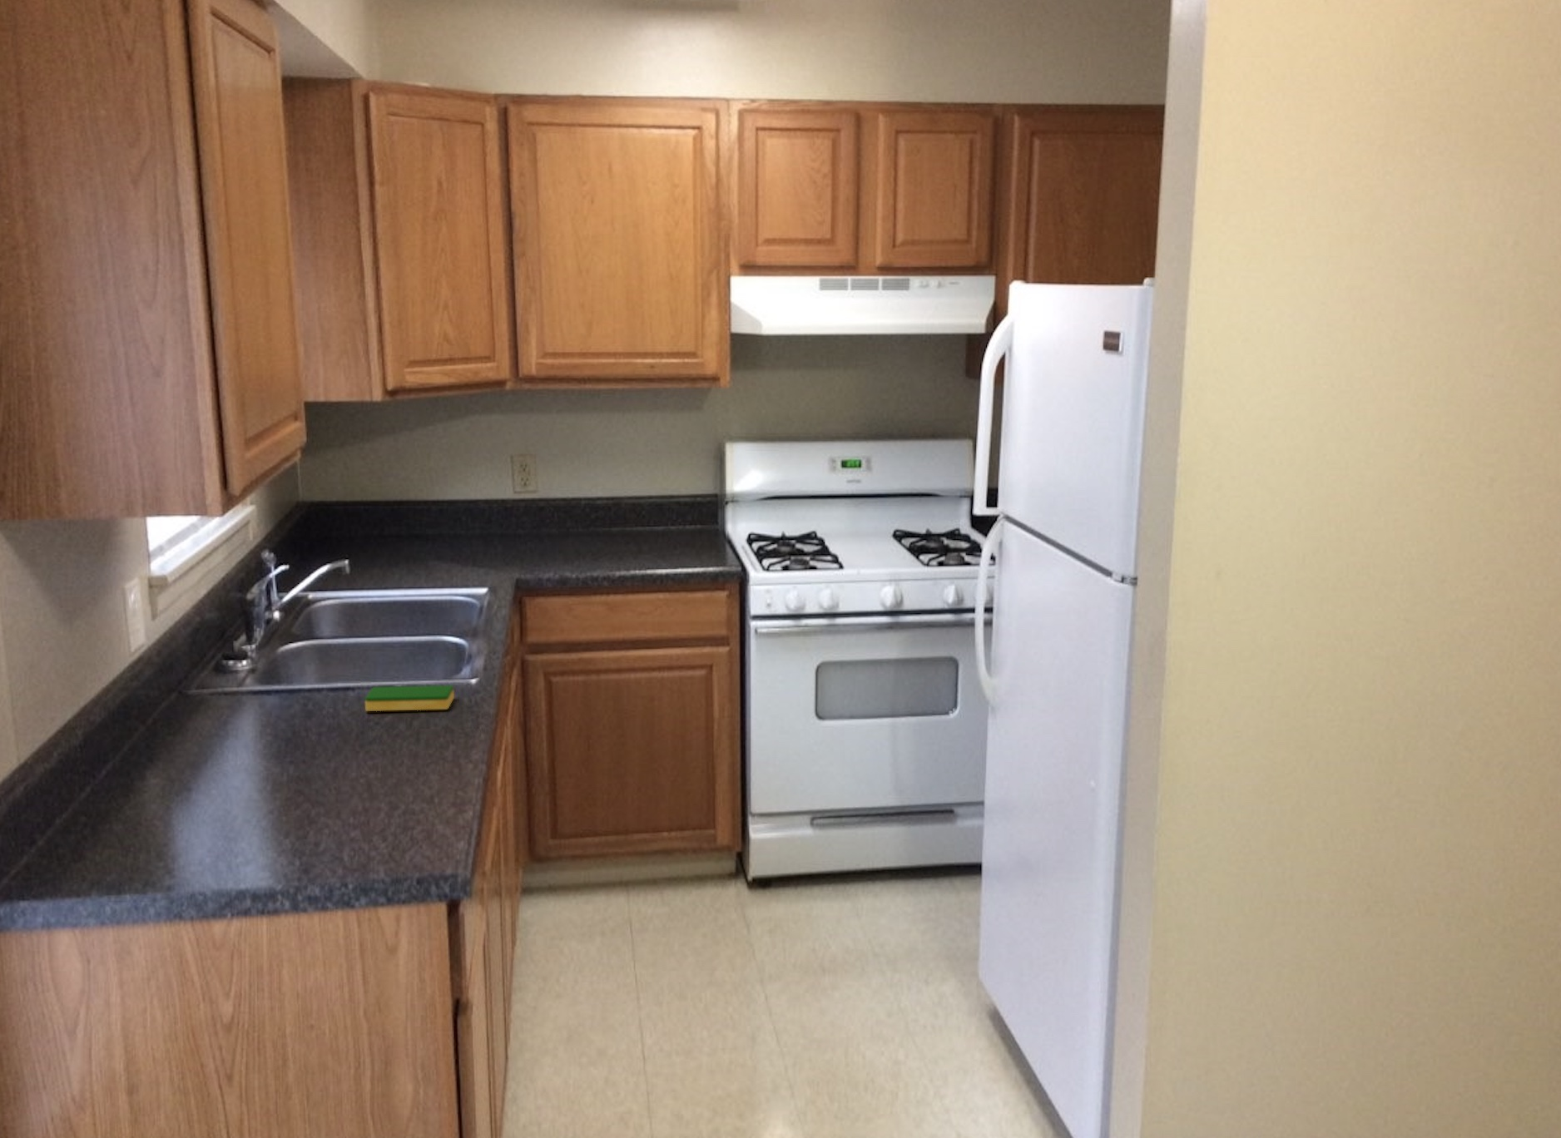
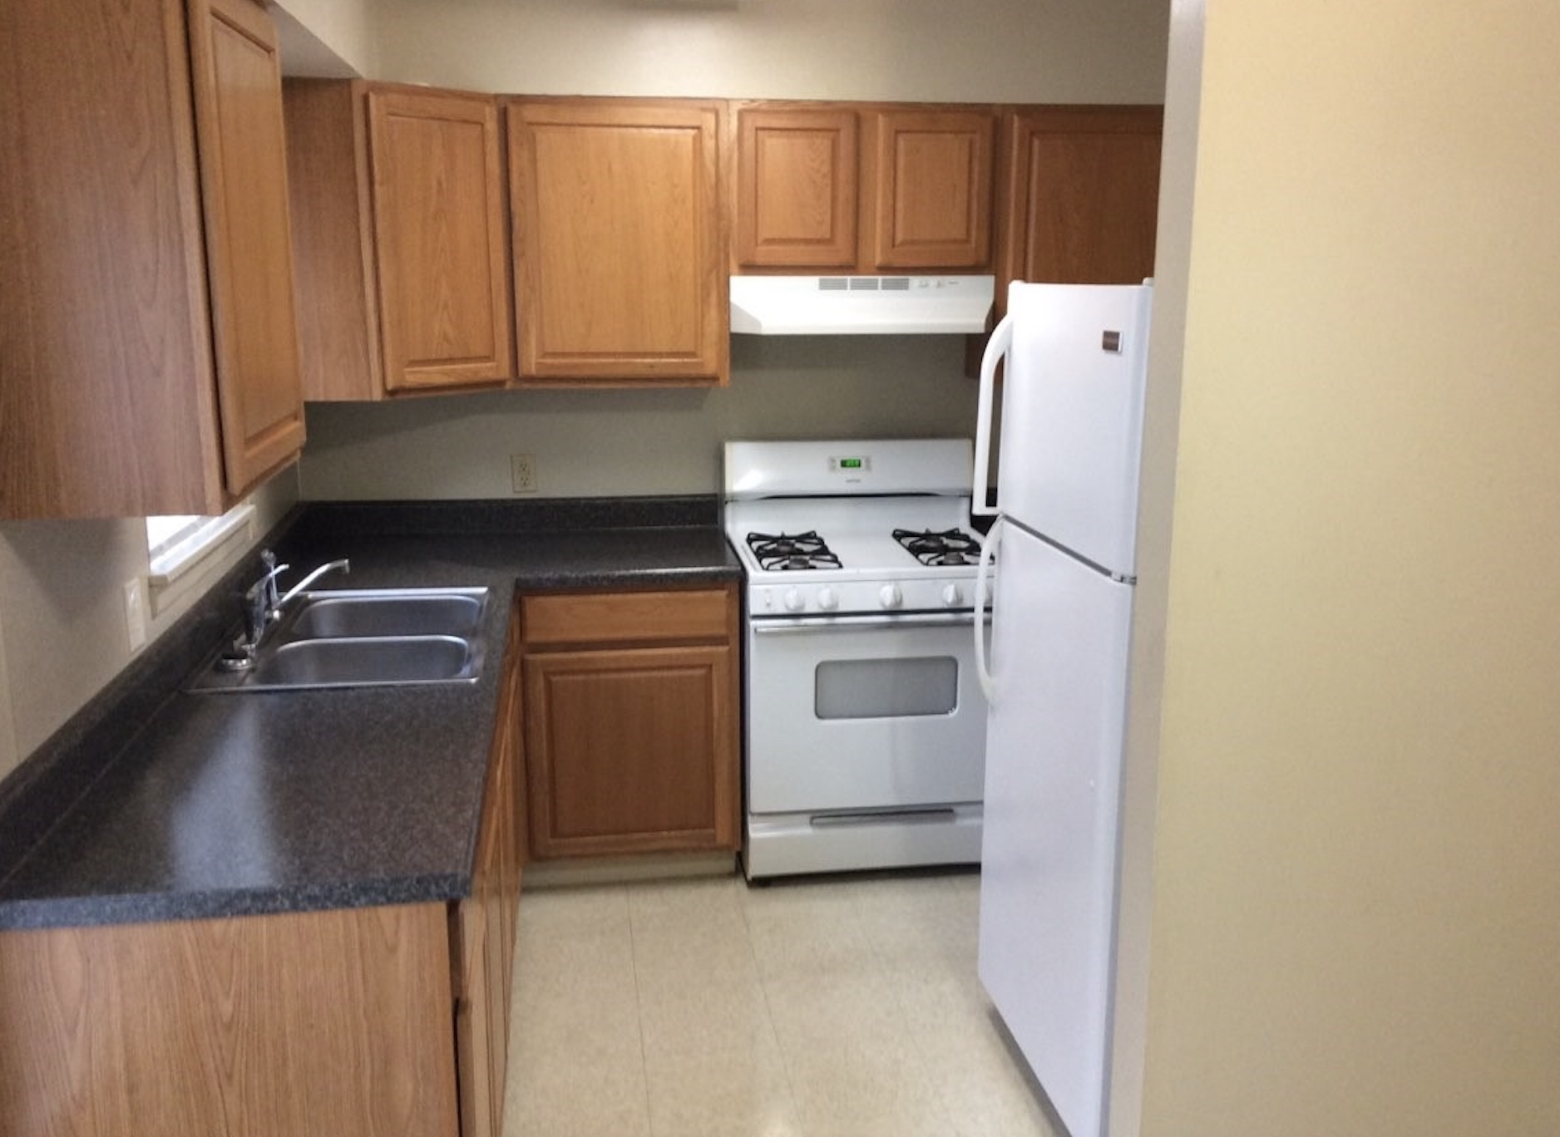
- dish sponge (410, 698)
